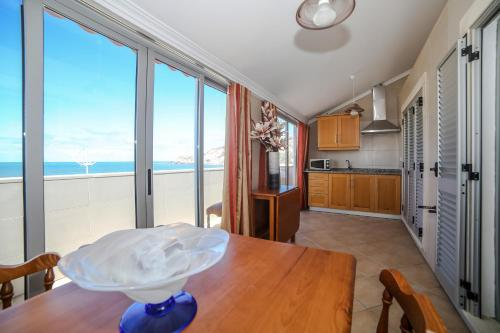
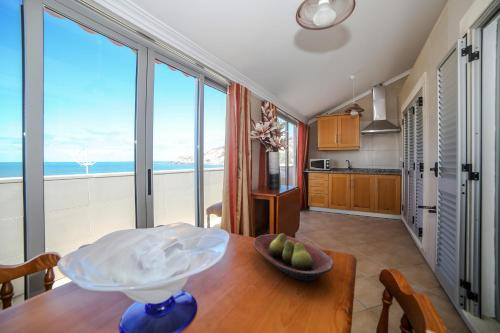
+ fruit bowl (288, 251)
